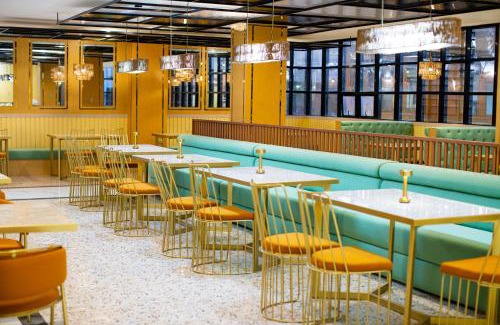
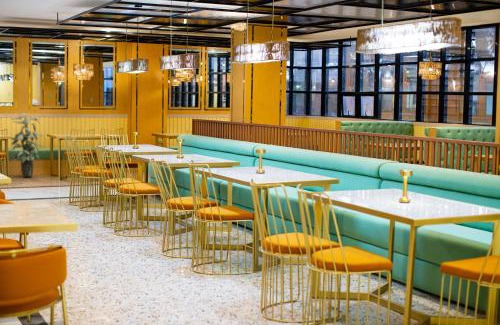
+ indoor plant (25, 145)
